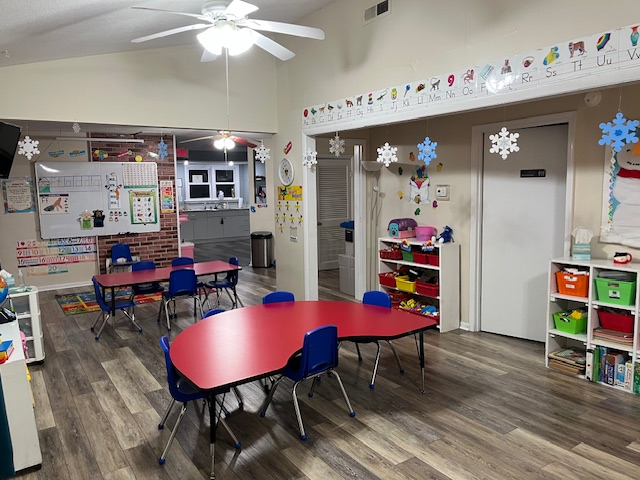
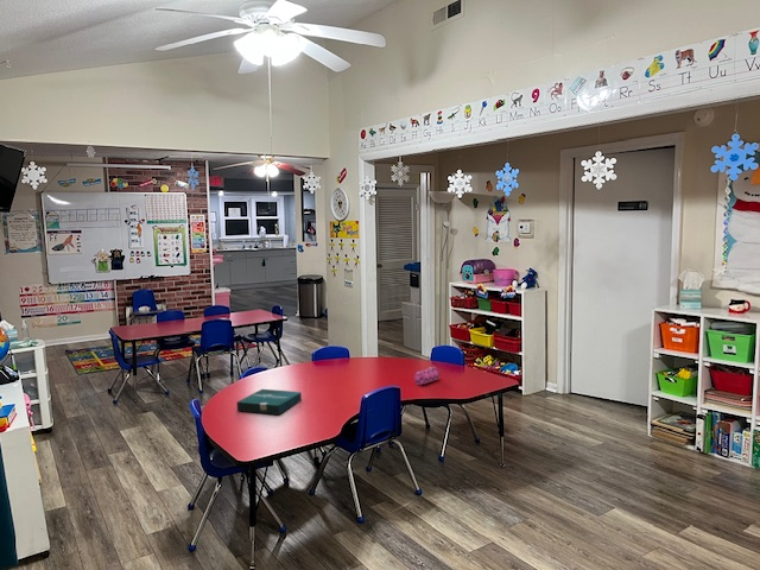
+ pencil case (426, 375)
+ pizza box (270, 400)
